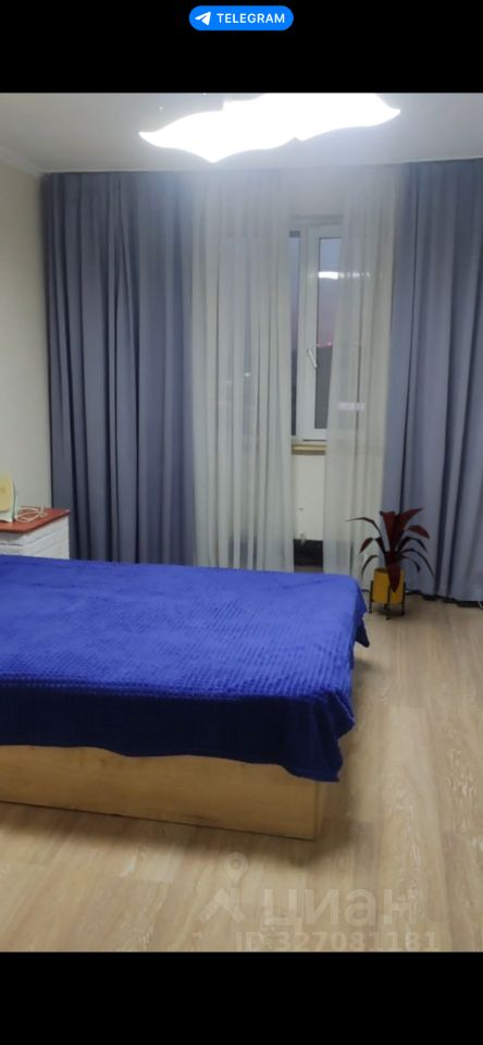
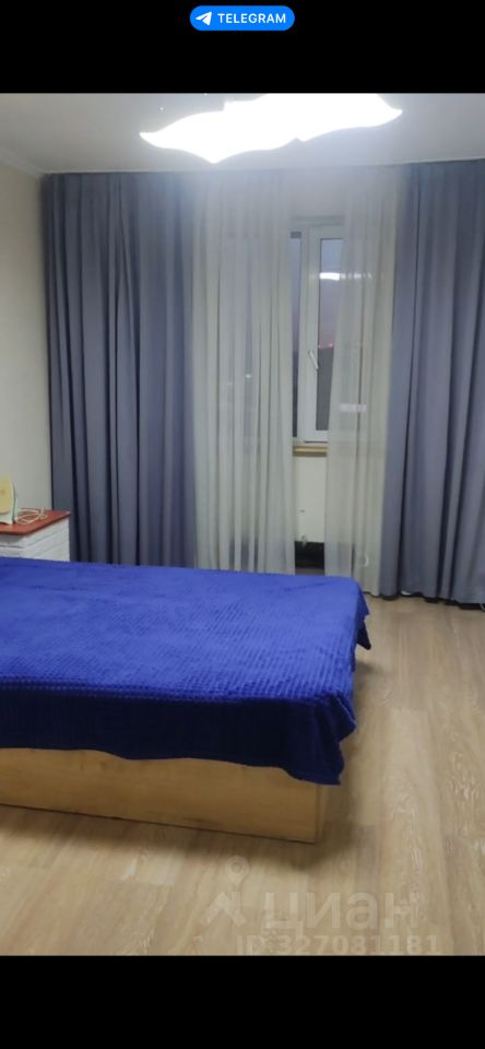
- house plant (387, 561)
